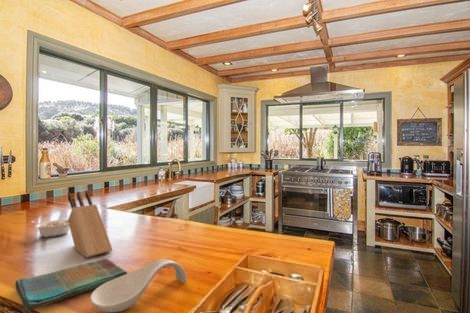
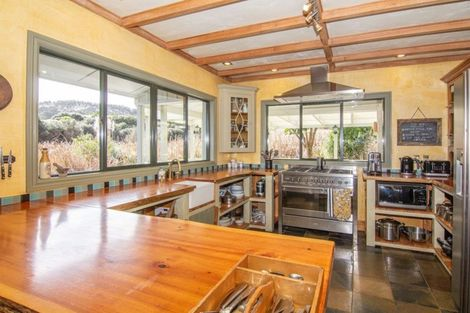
- legume (53, 227)
- dish towel (73, 278)
- knife block (87, 220)
- spoon rest (142, 281)
